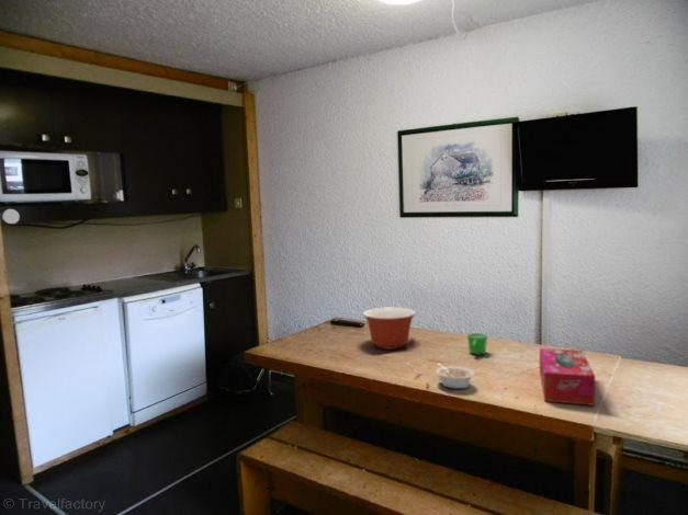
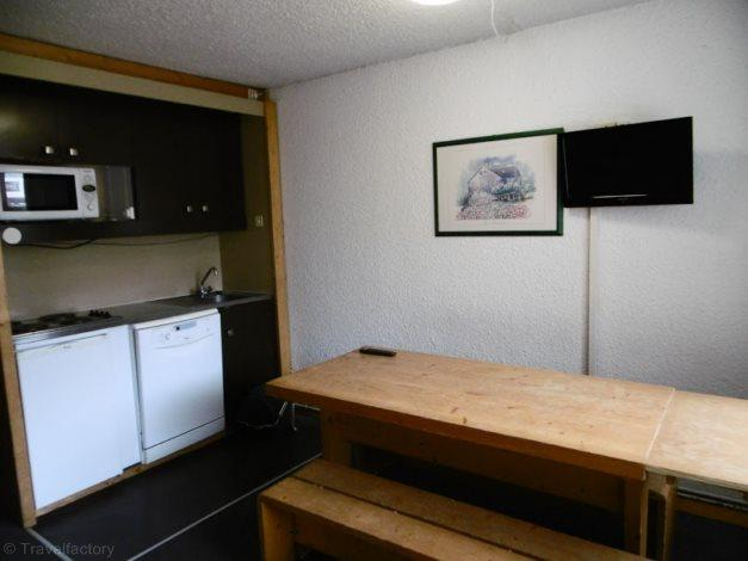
- mixing bowl (390, 329)
- tissue box (564, 374)
- mug (476, 345)
- legume (453, 376)
